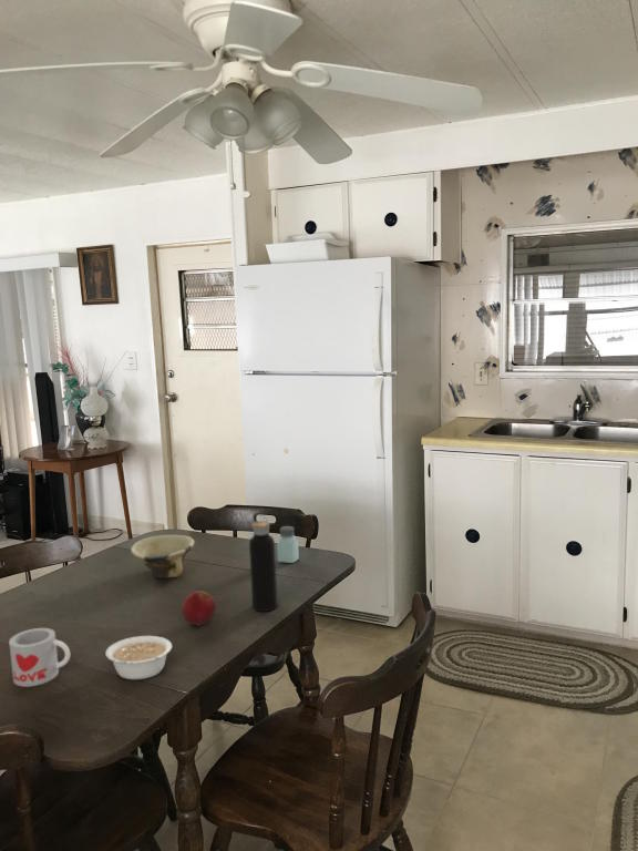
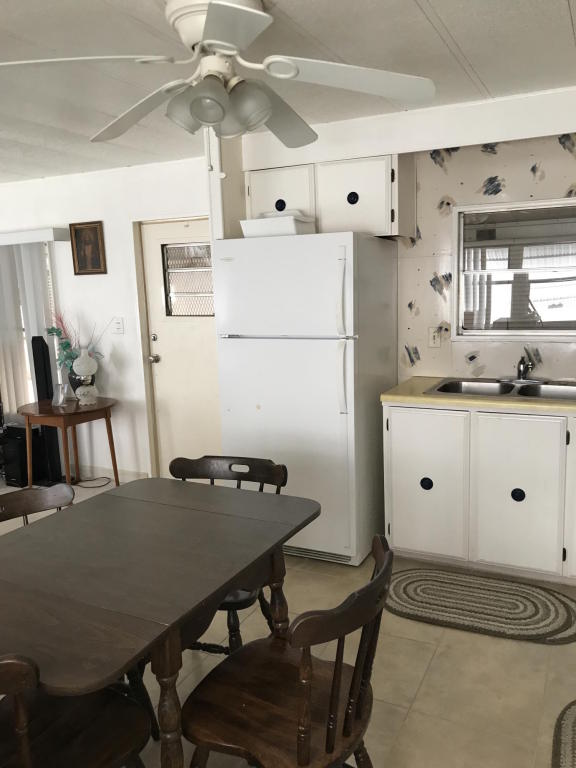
- legume (142, 657)
- saltshaker (287, 544)
- water bottle (263, 561)
- mug (41, 656)
- bowl (164, 558)
- apple (198, 607)
